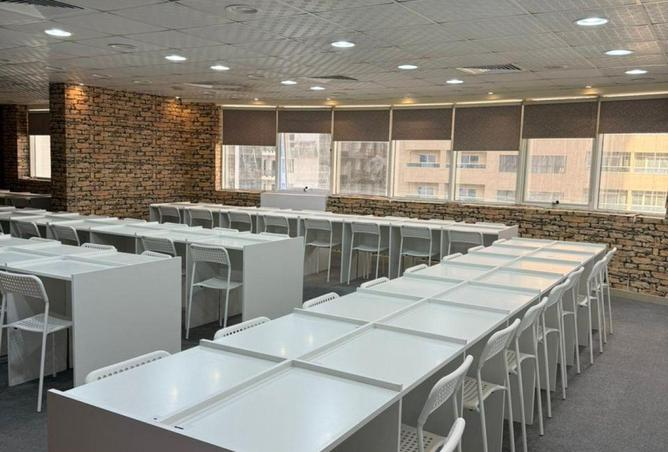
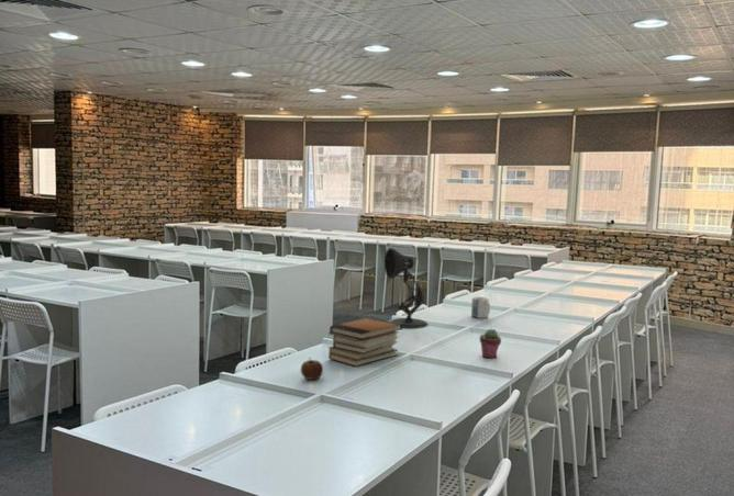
+ potted succulent (490, 342)
+ mug (481, 307)
+ desk lamp (408, 285)
+ book stack (366, 340)
+ apple (311, 368)
